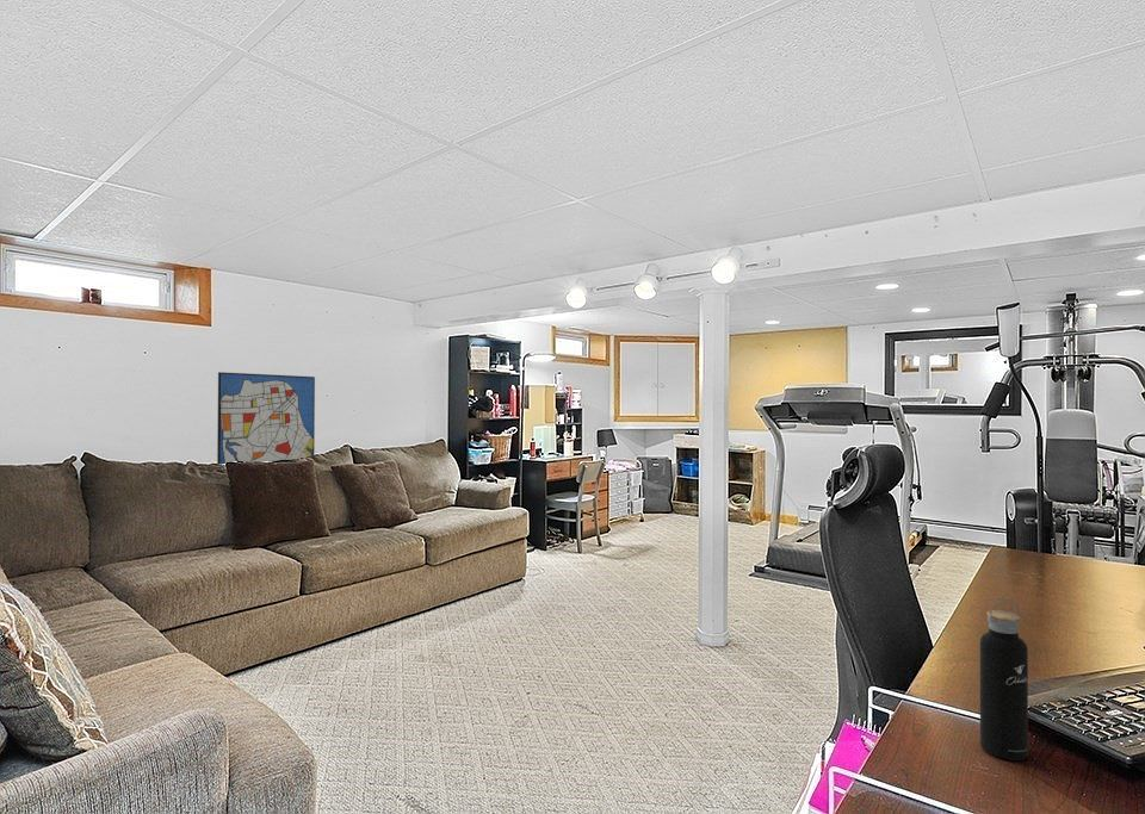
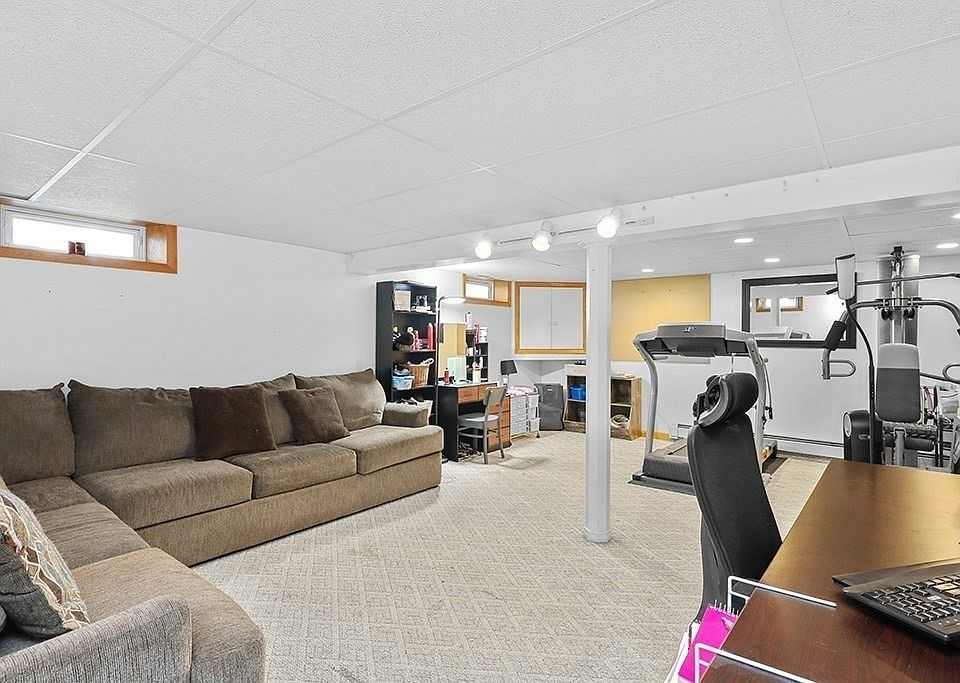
- water bottle (1003, 675)
- wall art (268, 422)
